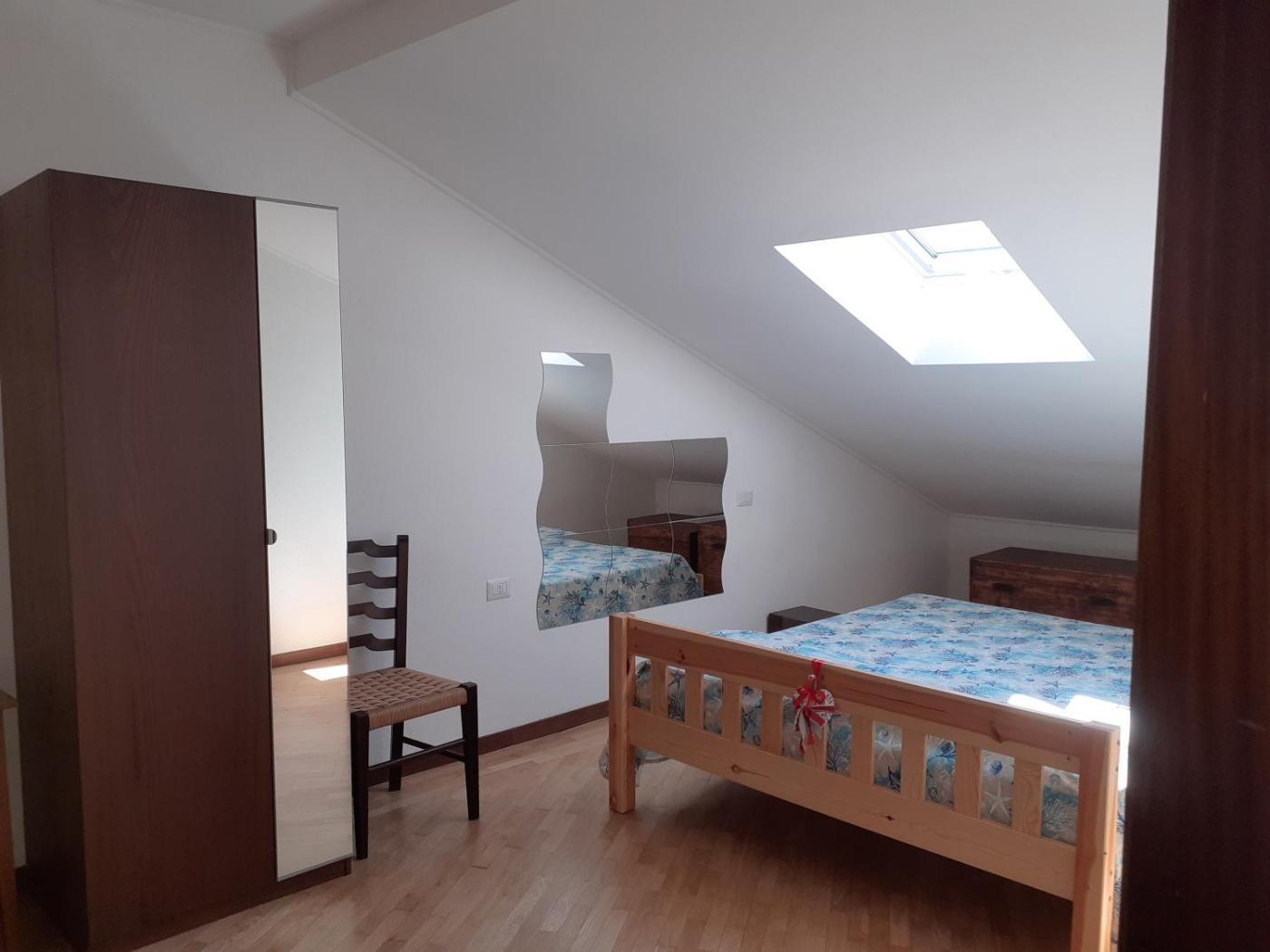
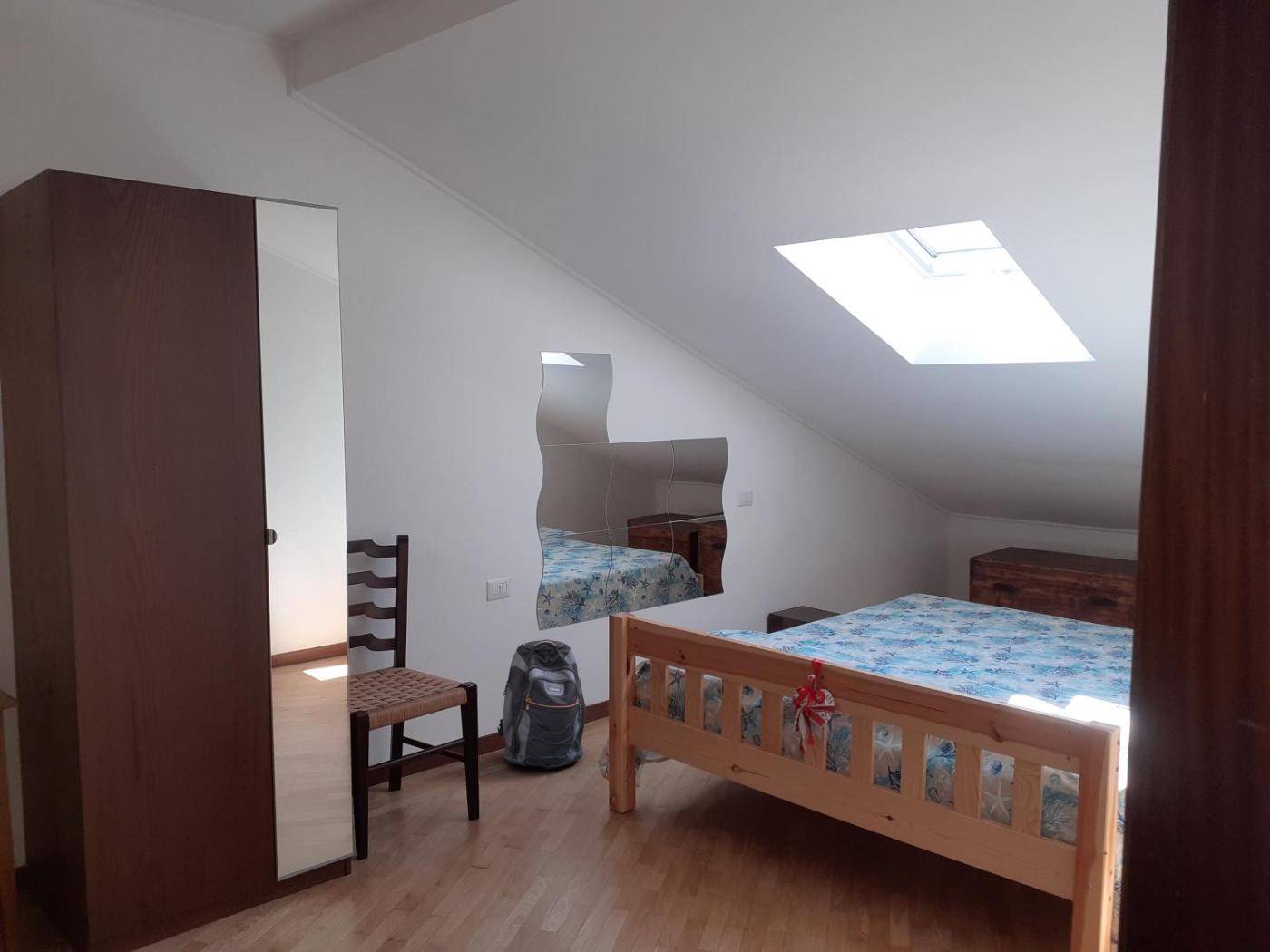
+ backpack (544, 698)
